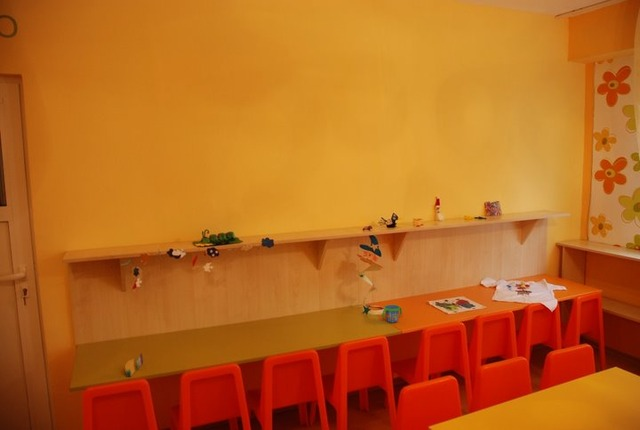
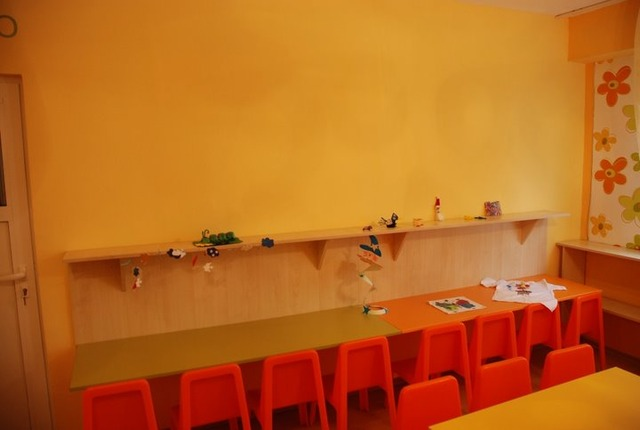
- snack cup (392, 314)
- crayon (133, 364)
